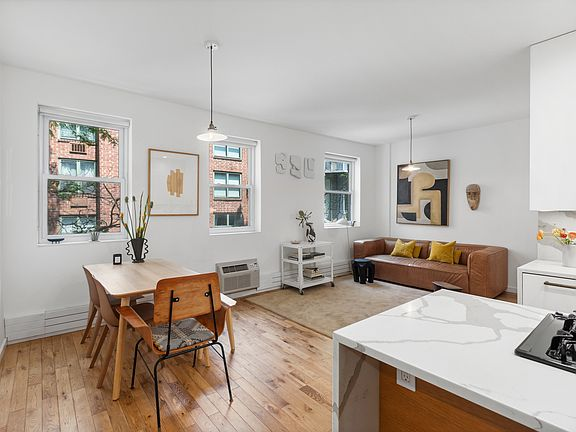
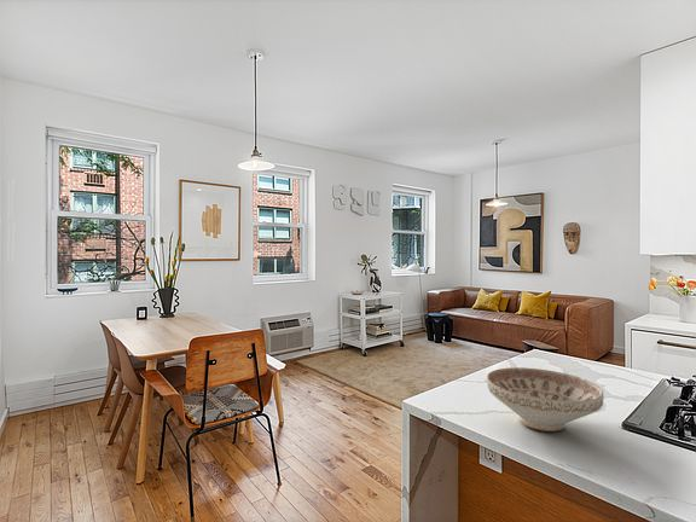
+ decorative bowl (541, 402)
